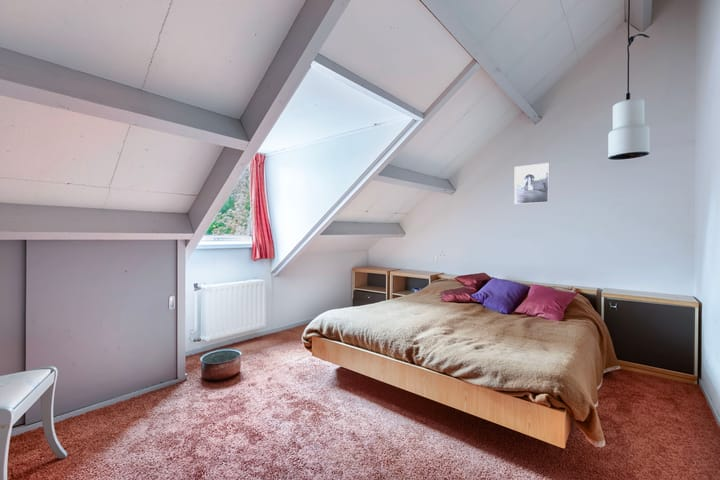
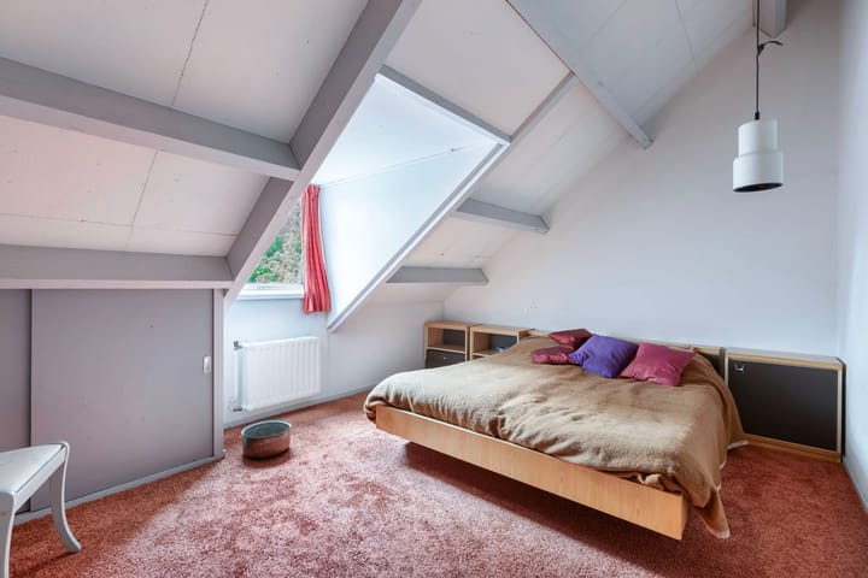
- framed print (531, 184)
